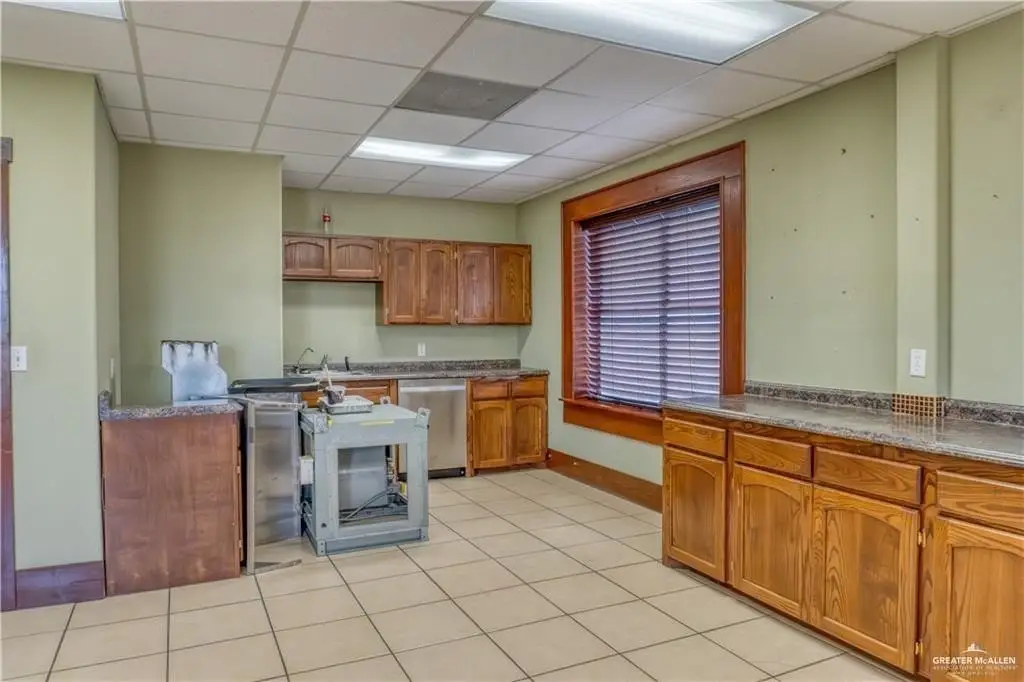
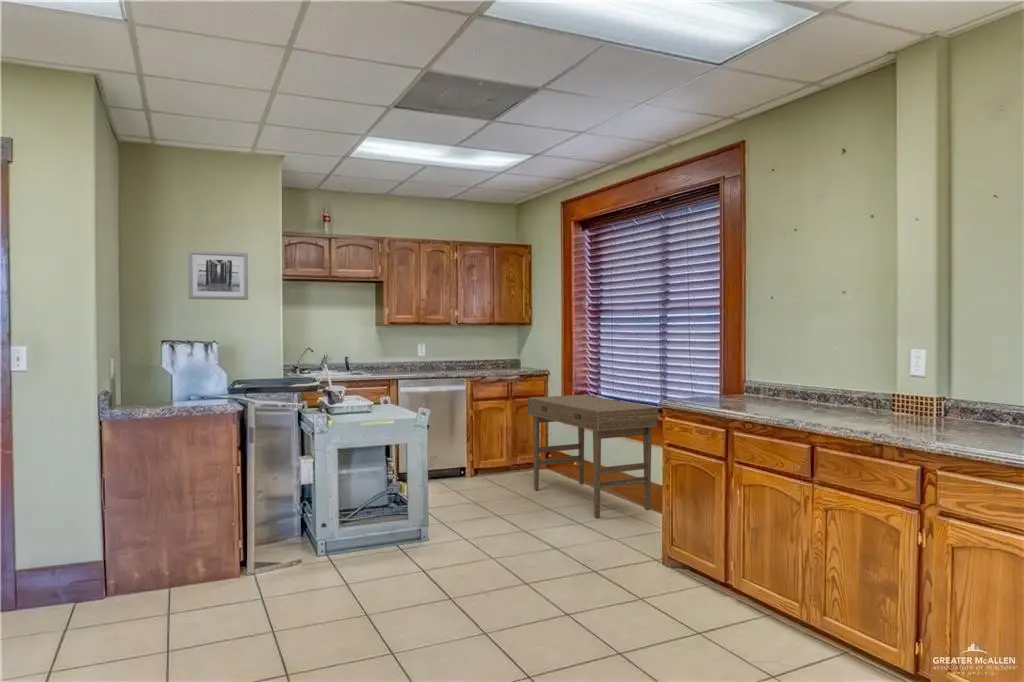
+ desk (583, 450)
+ wall art (218, 275)
